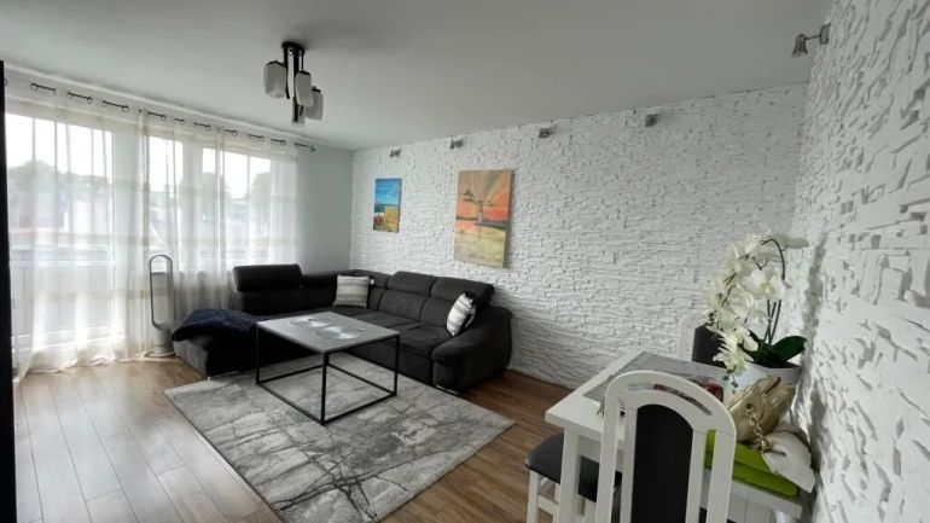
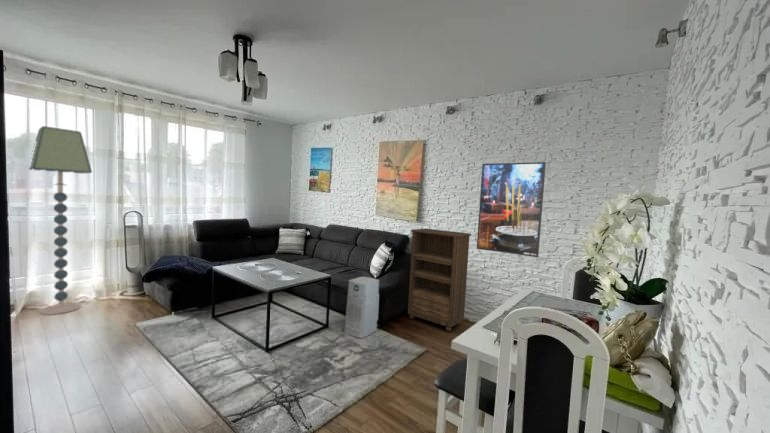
+ air purifier (362, 305)
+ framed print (509, 208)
+ floor lamp (60, 220)
+ bookshelf (437, 276)
